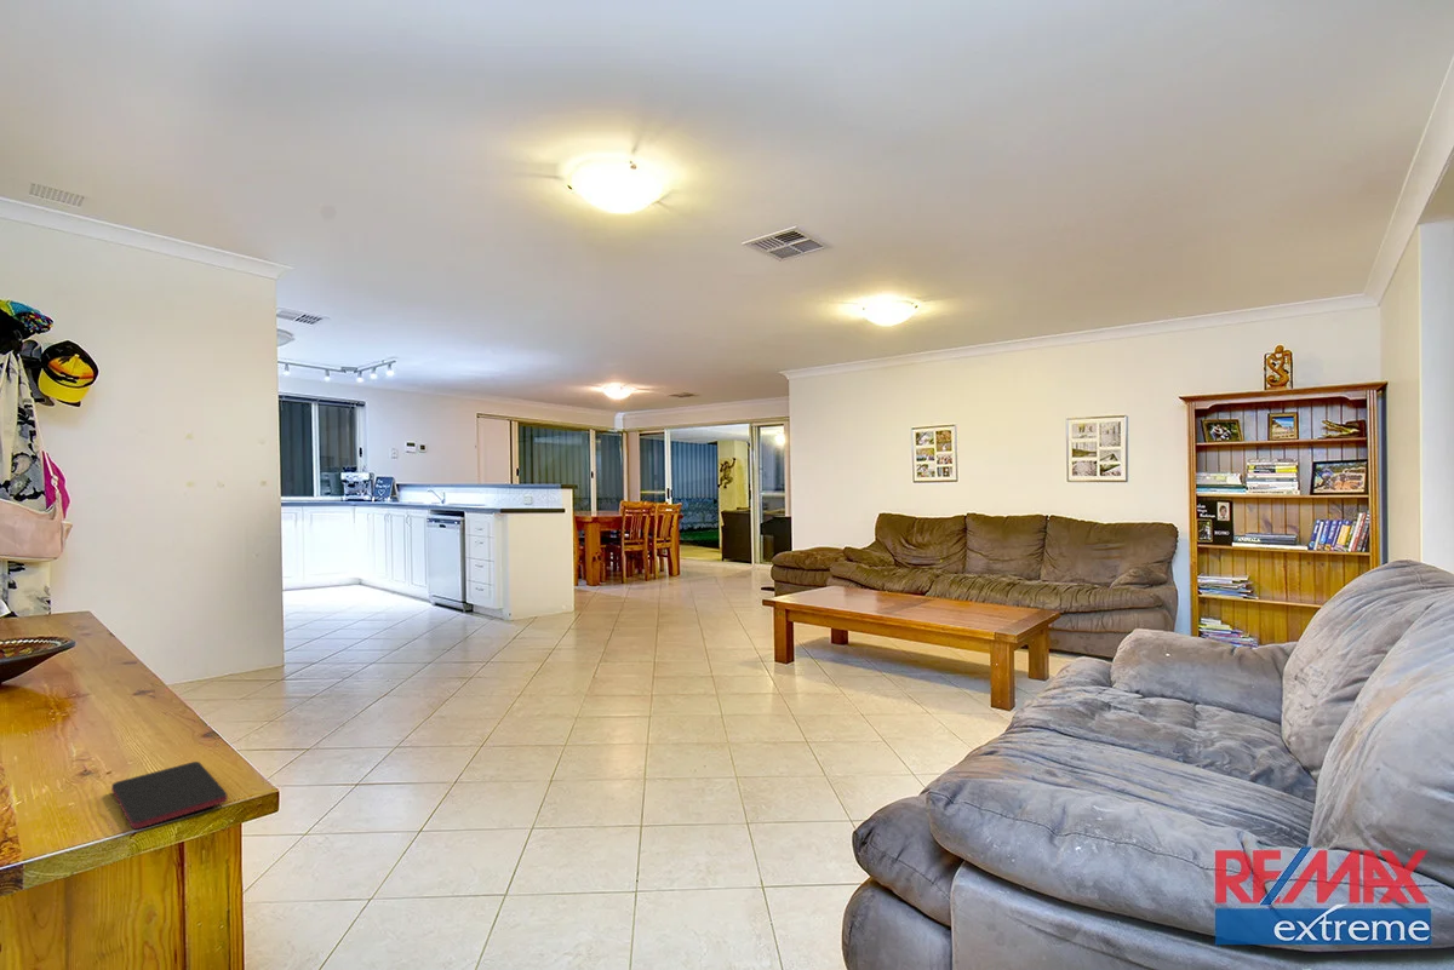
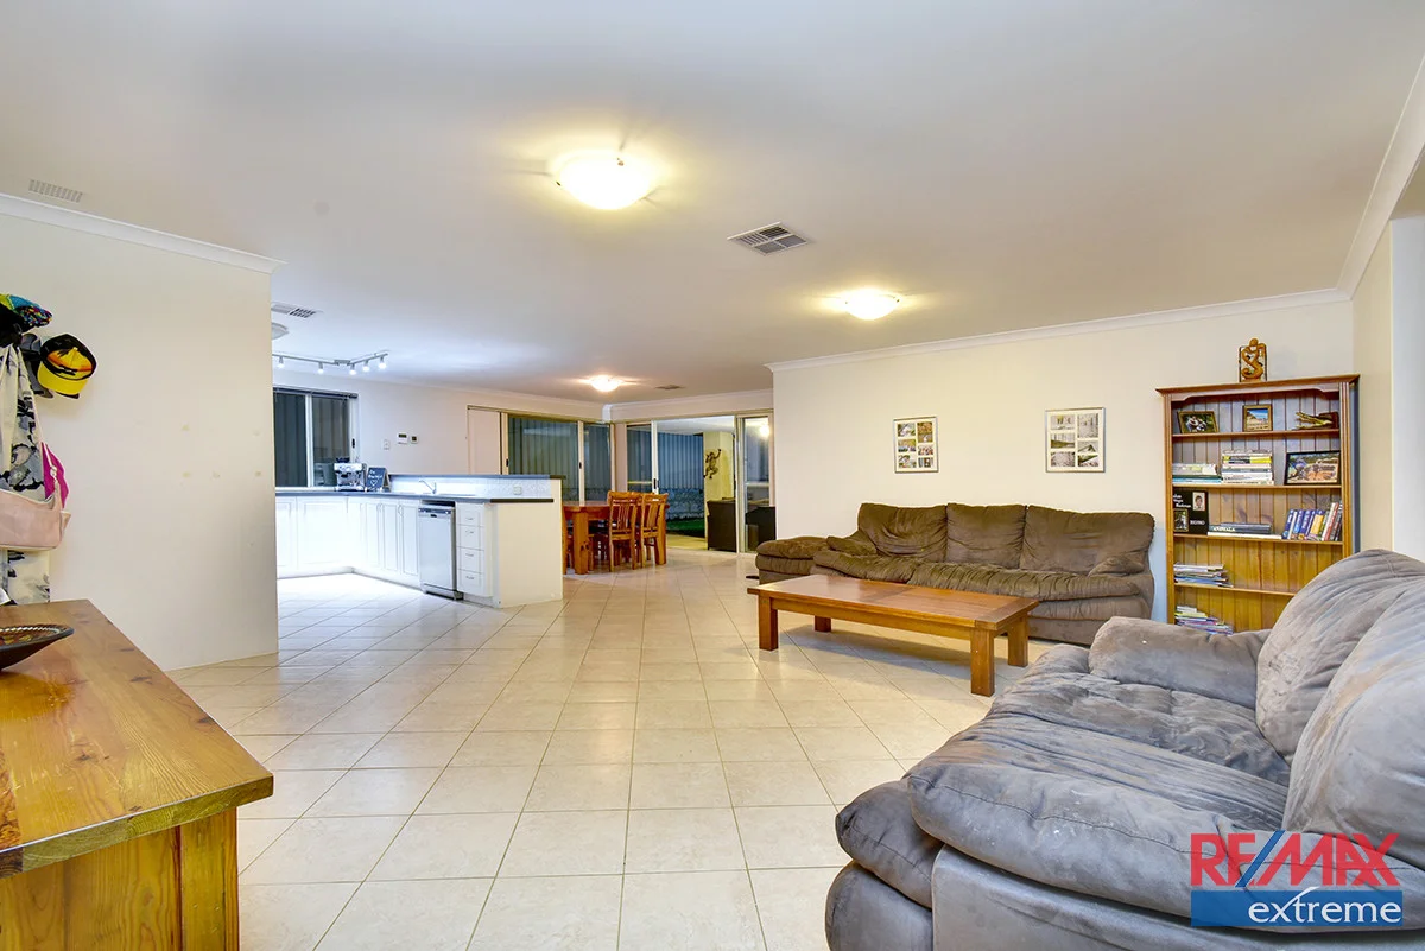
- smartphone (168, 792)
